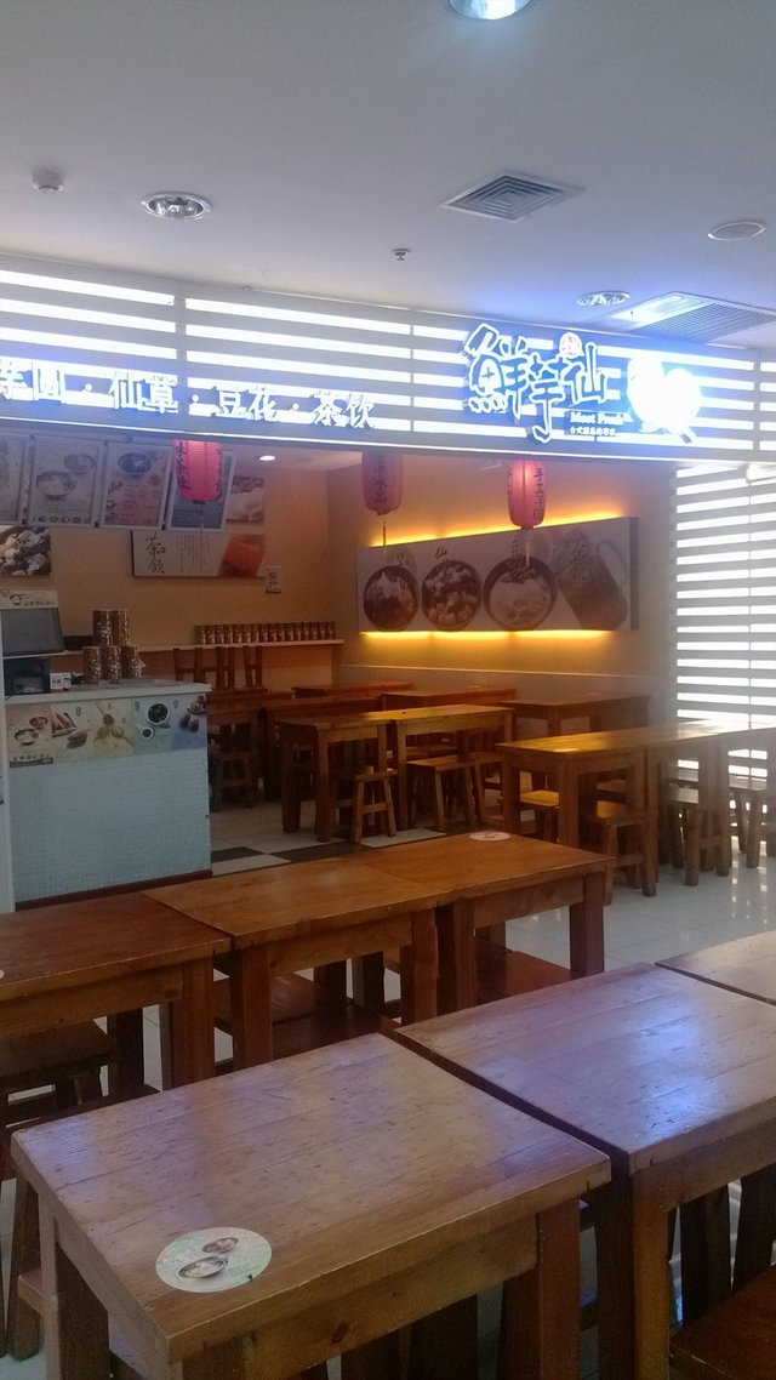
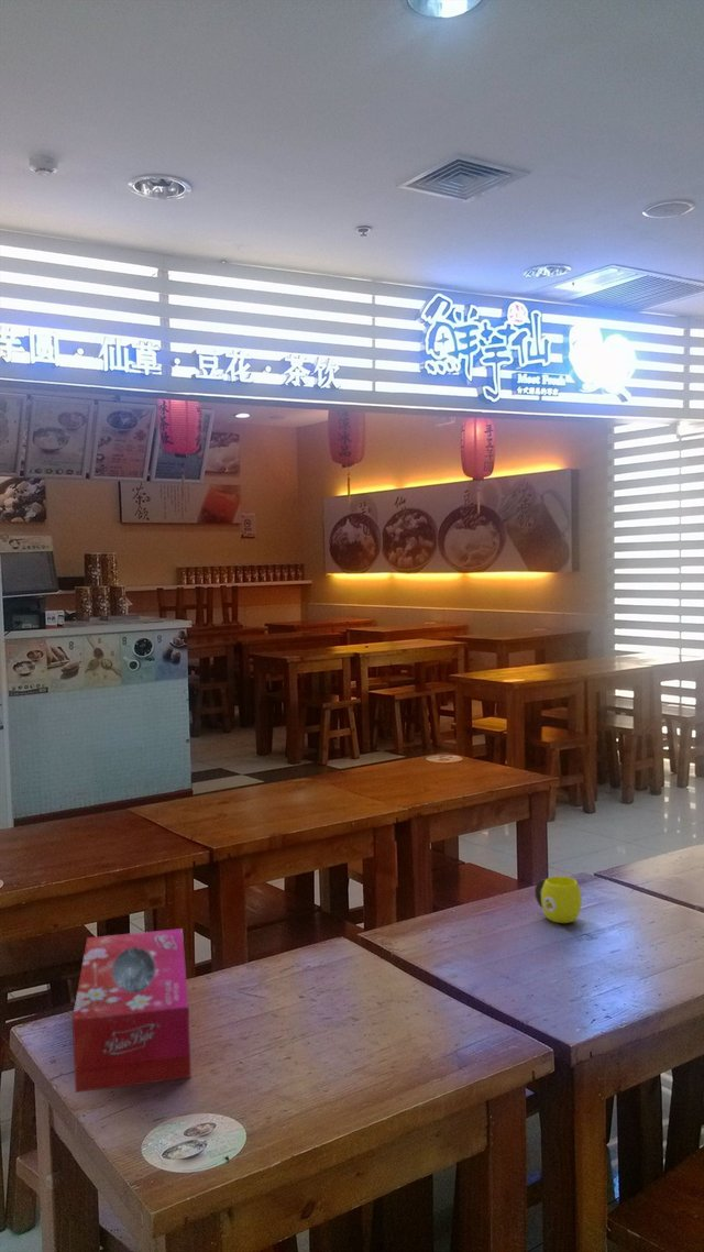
+ tissue box (134, 1001)
+ cup (556, 899)
